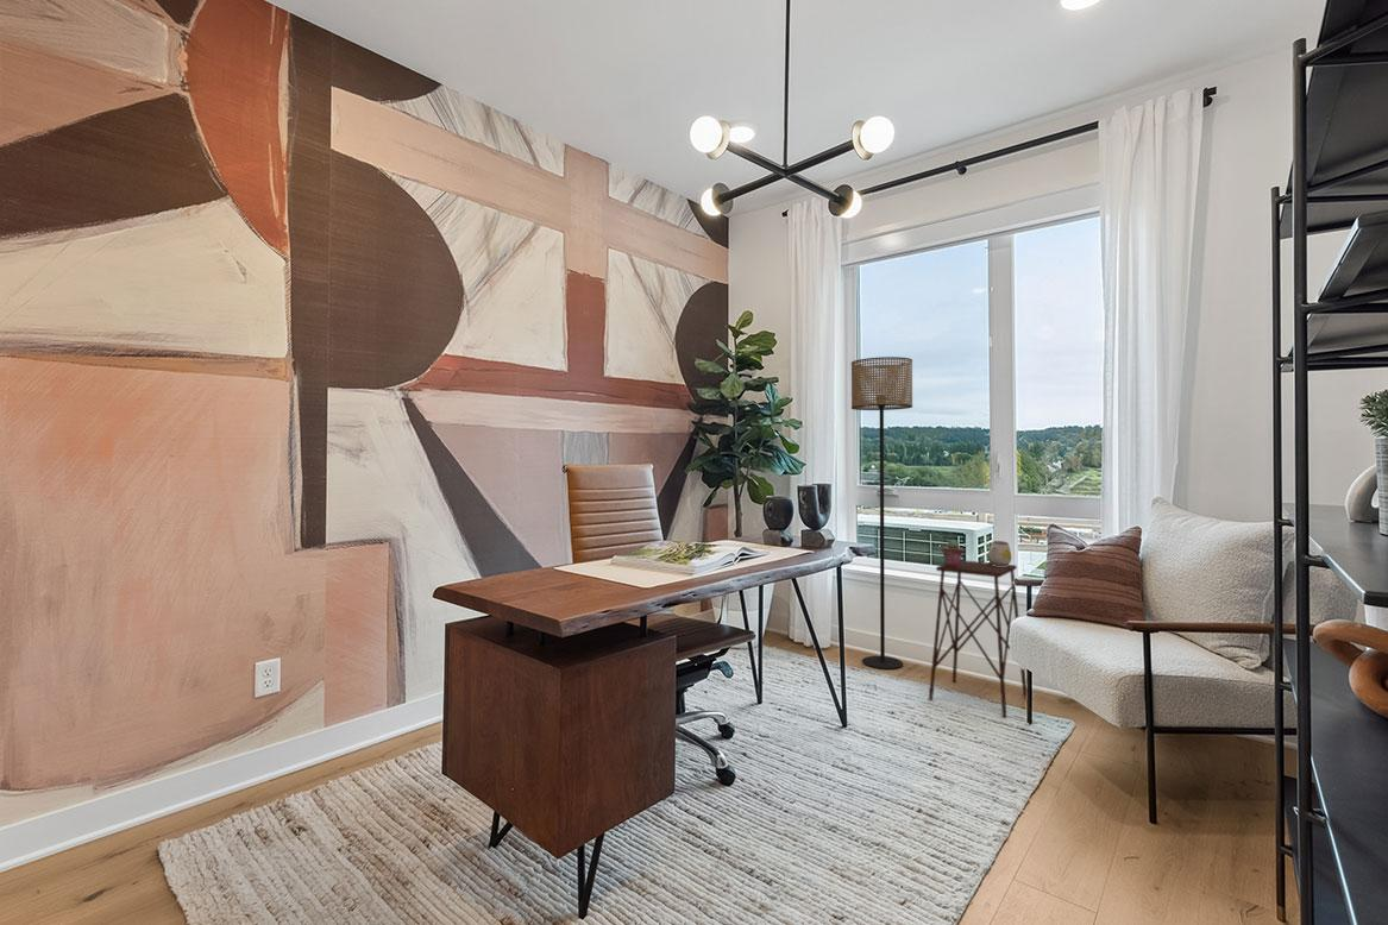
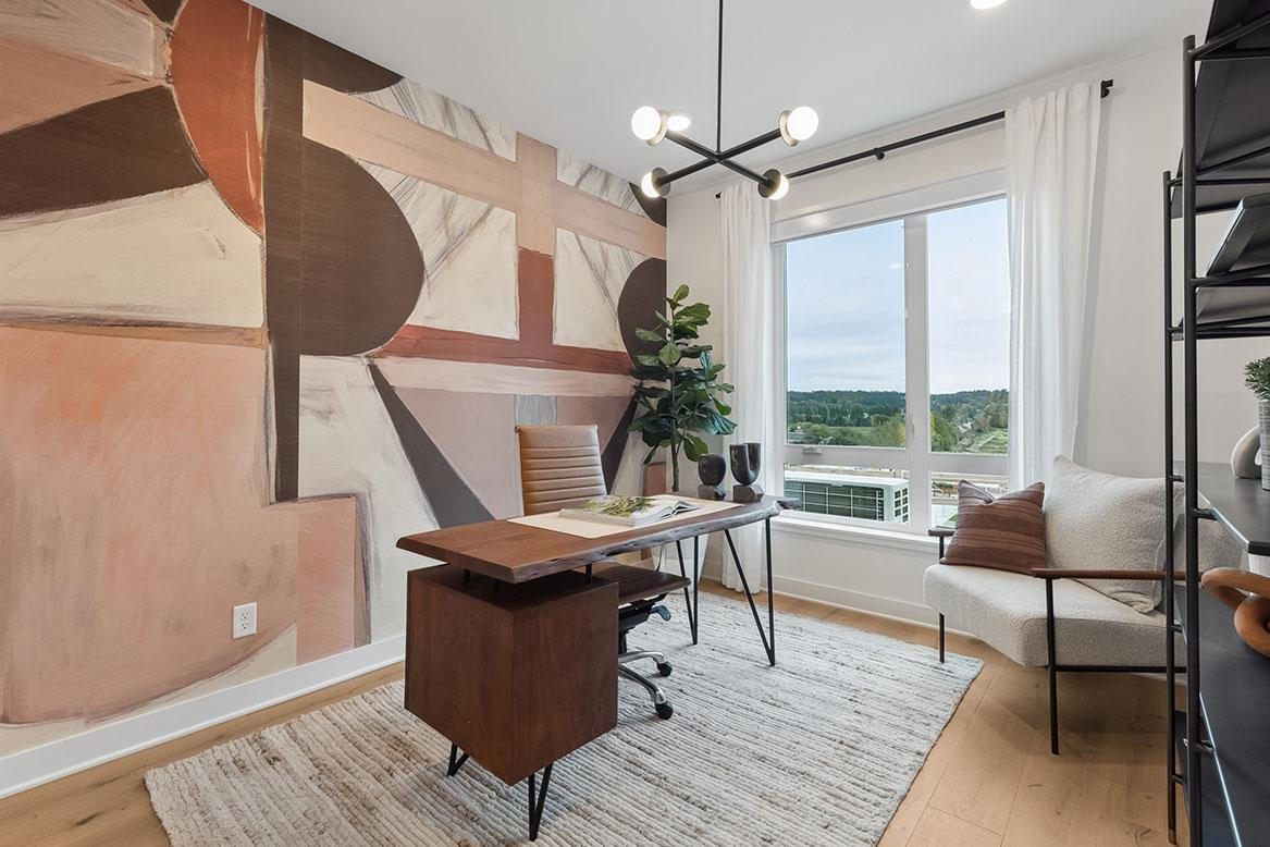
- mug (997, 553)
- side table (975, 630)
- potted succulent (953, 552)
- floor lamp (881, 512)
